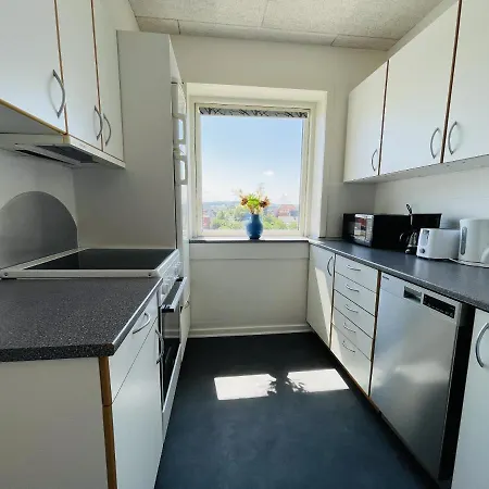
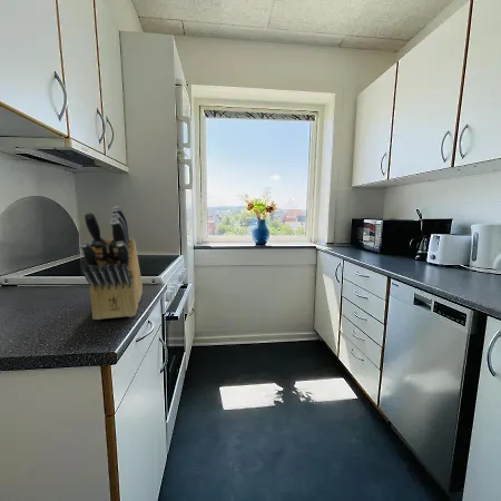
+ knife block (116, 259)
